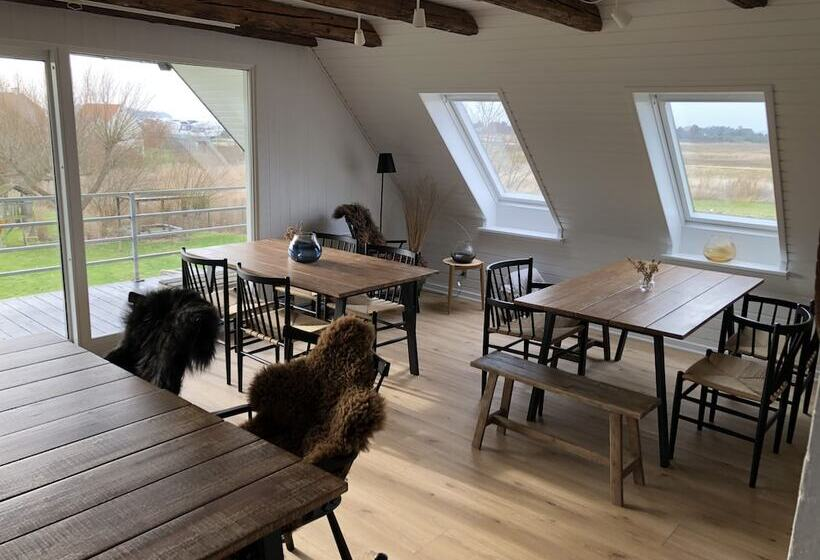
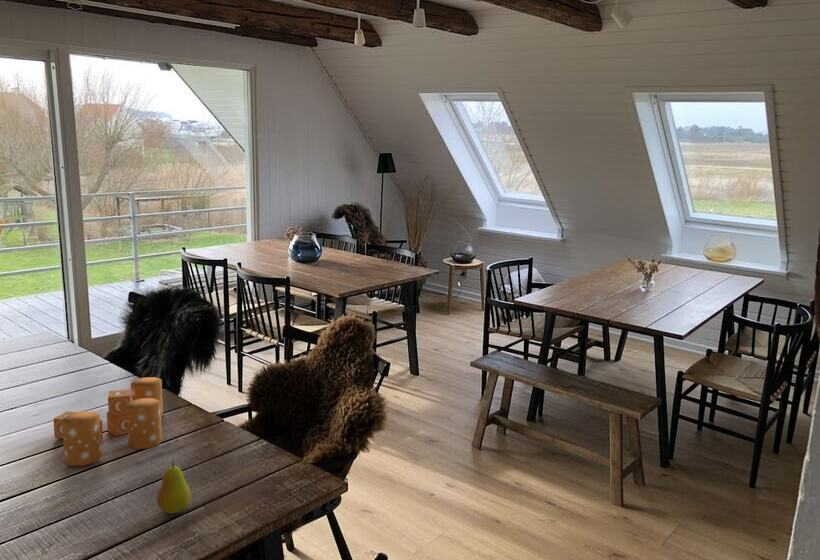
+ candle (115, 417)
+ fruit (173, 485)
